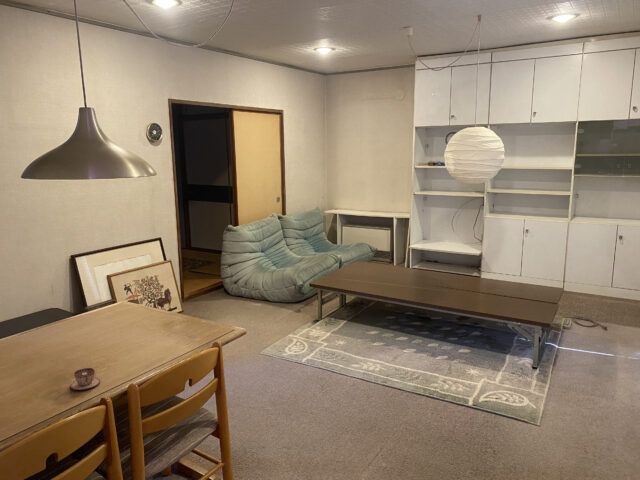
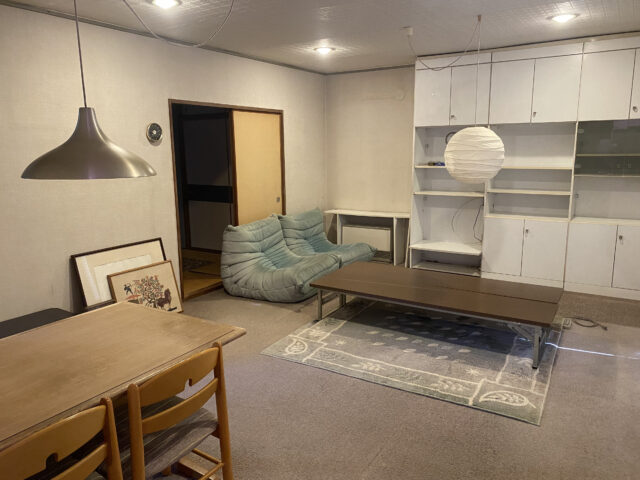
- teacup (84, 378)
